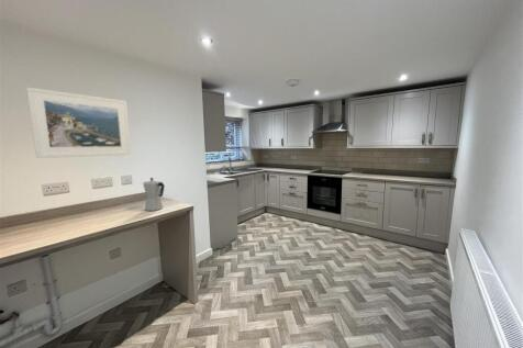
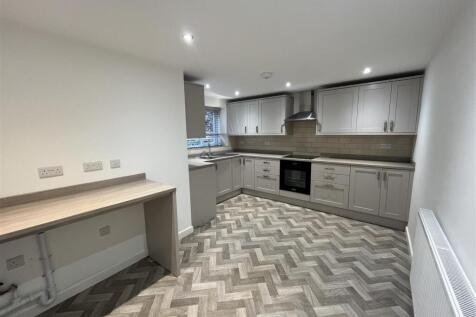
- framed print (86, 125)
- moka pot (154, 193)
